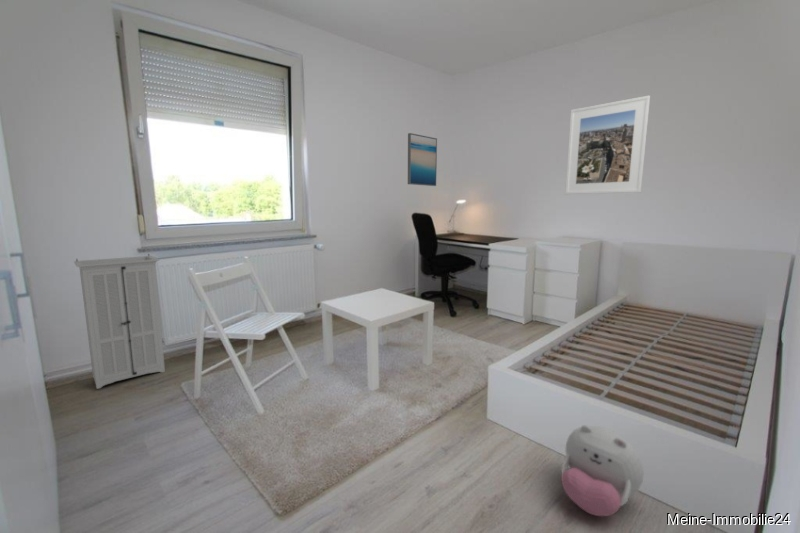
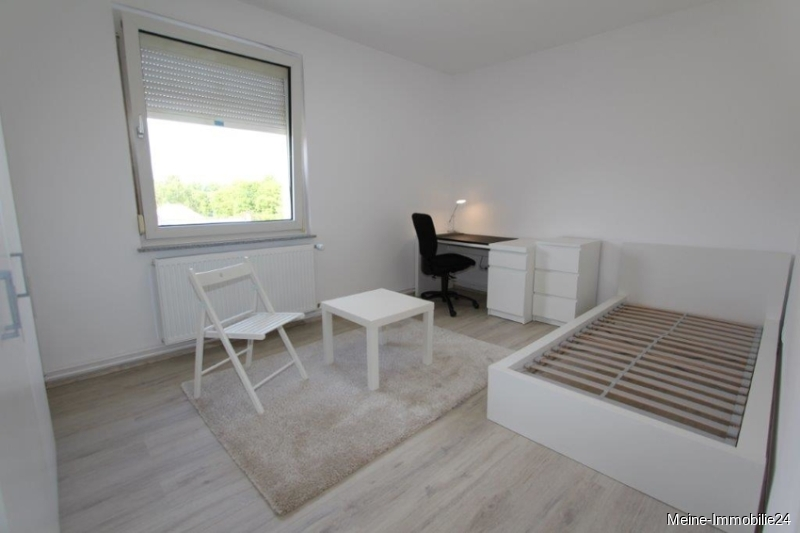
- storage cabinet (123, 317)
- plush toy (599, 465)
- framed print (604, 149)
- wall art (422, 160)
